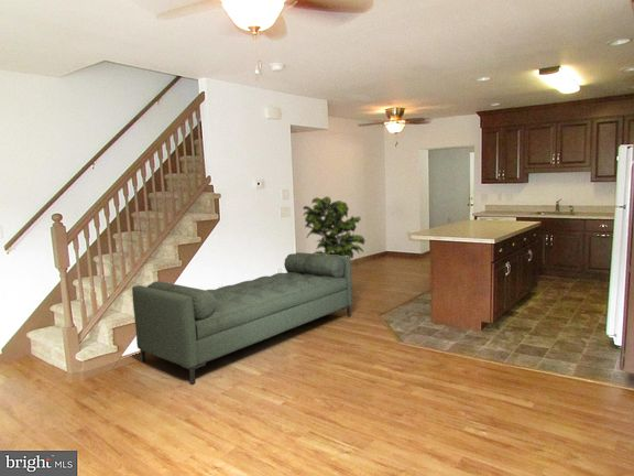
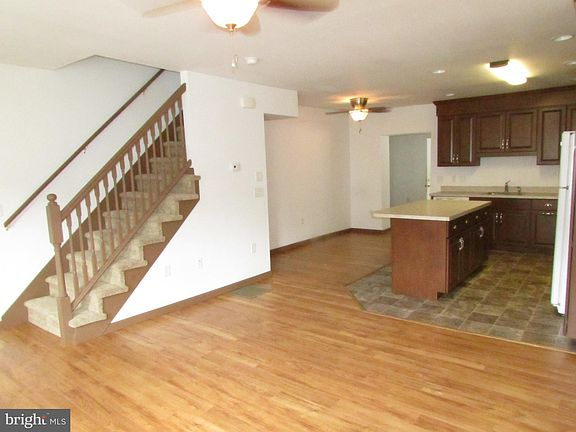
- indoor plant (335, 241)
- sofa (256, 302)
